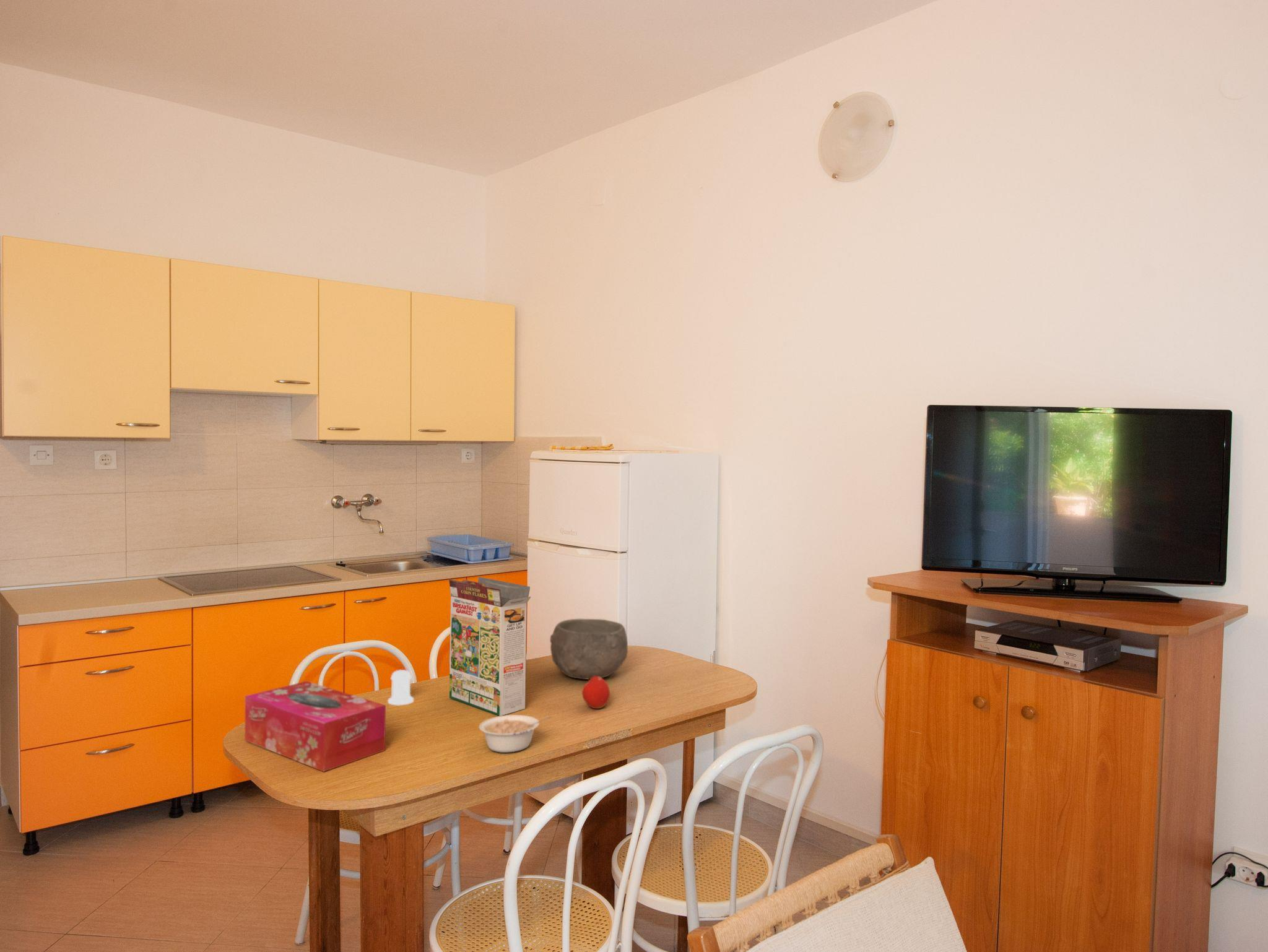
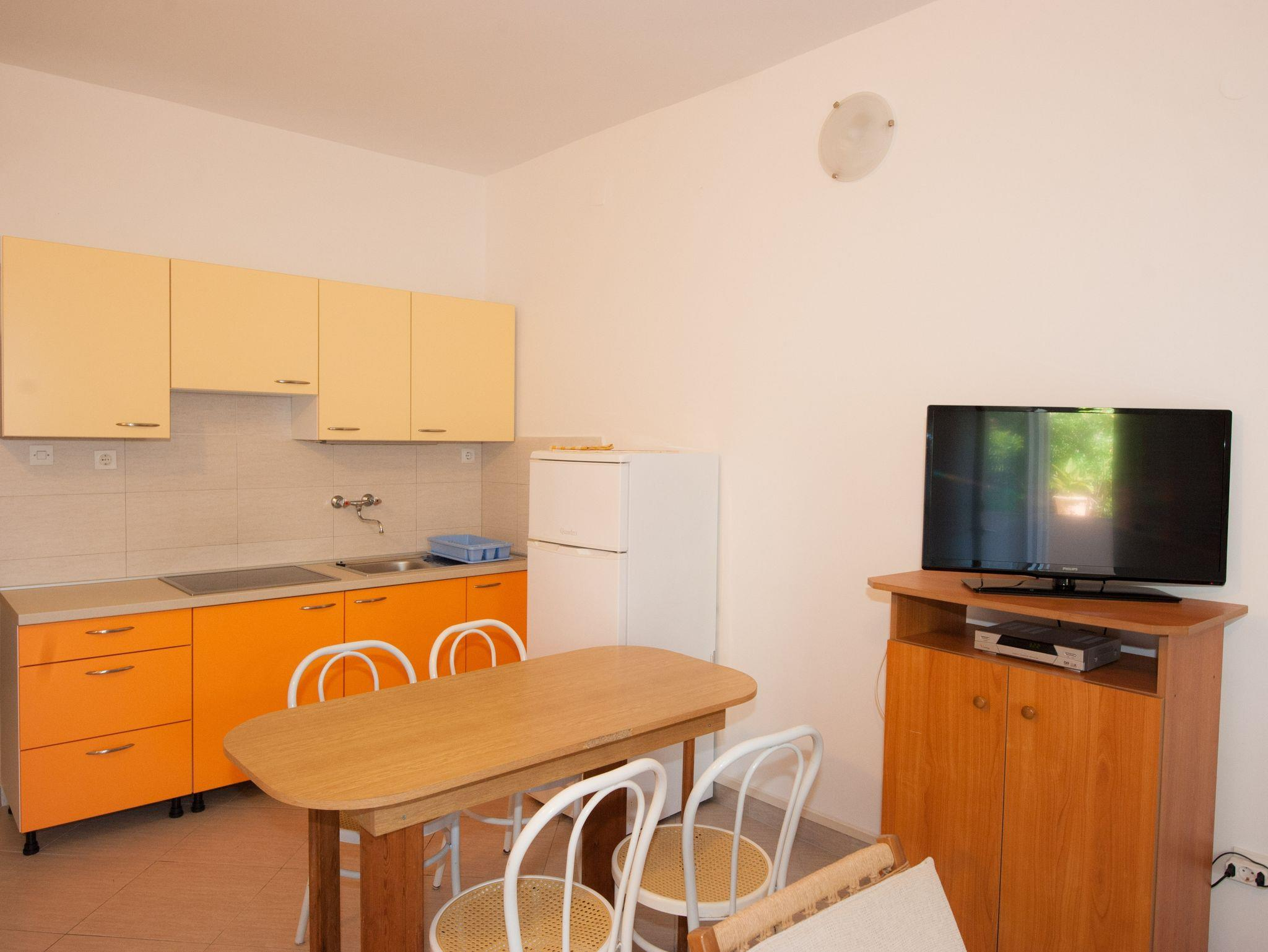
- fruit (596, 691)
- cereal box (489, 641)
- bowl (589, 650)
- tissue box (314, 723)
- legume (511, 732)
- salt shaker (401, 686)
